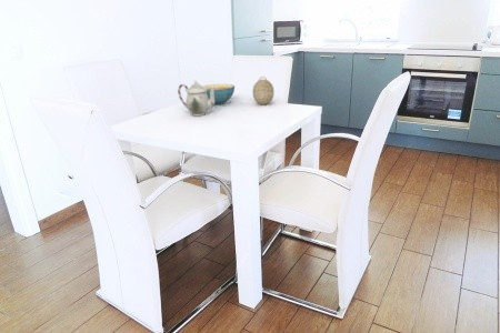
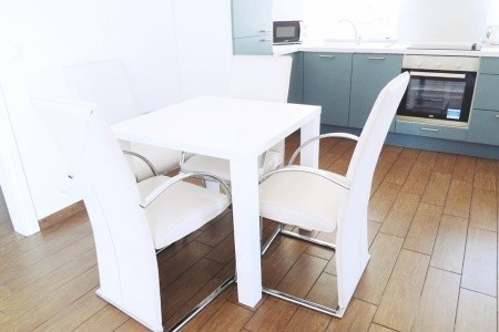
- teapot (198, 97)
- decorative ball (263, 90)
- cereal bowl (217, 94)
